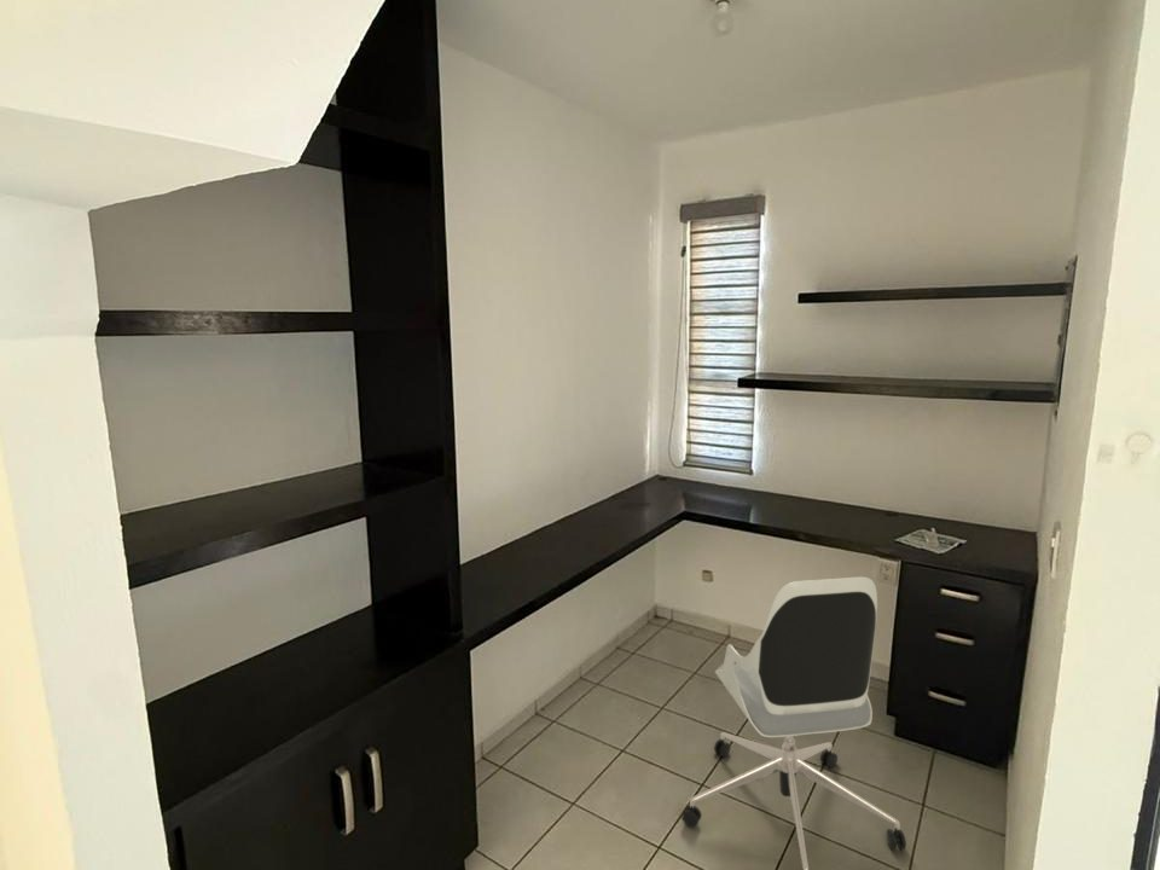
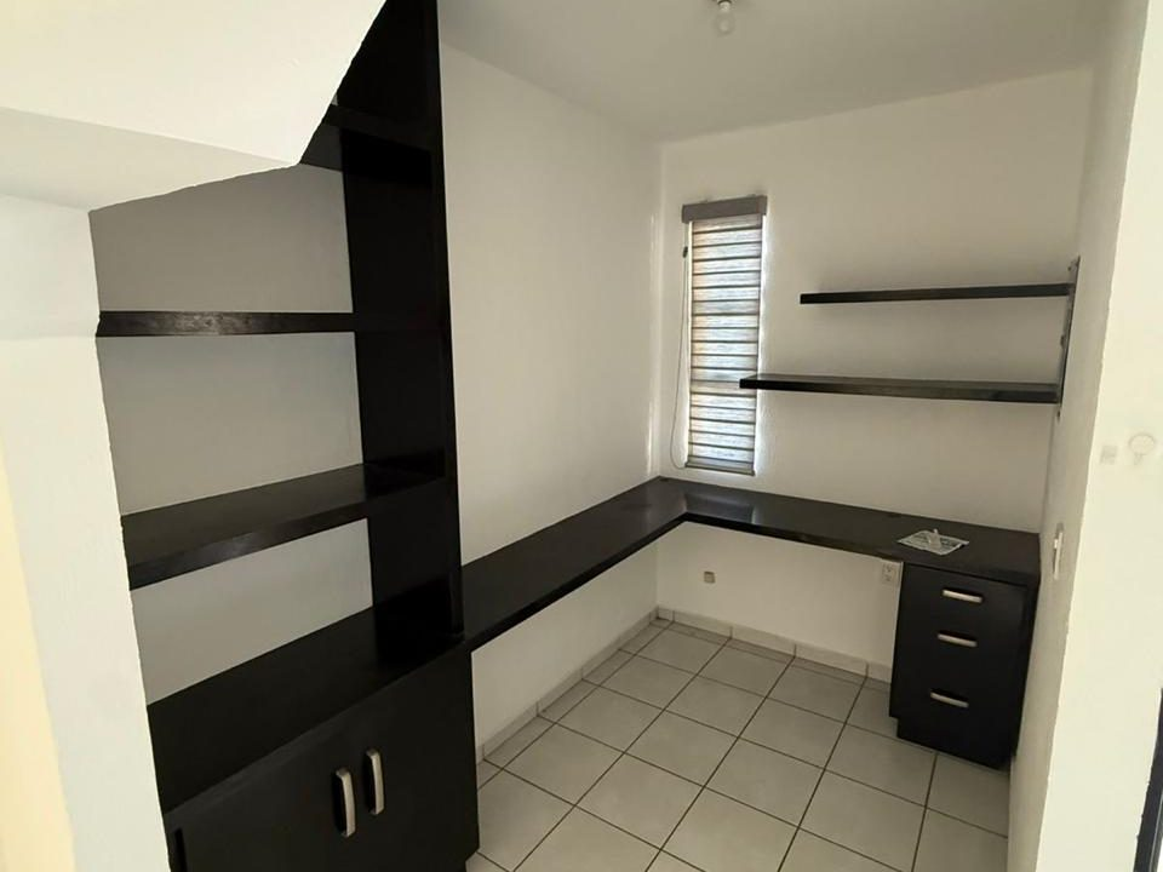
- office chair (800, 688)
